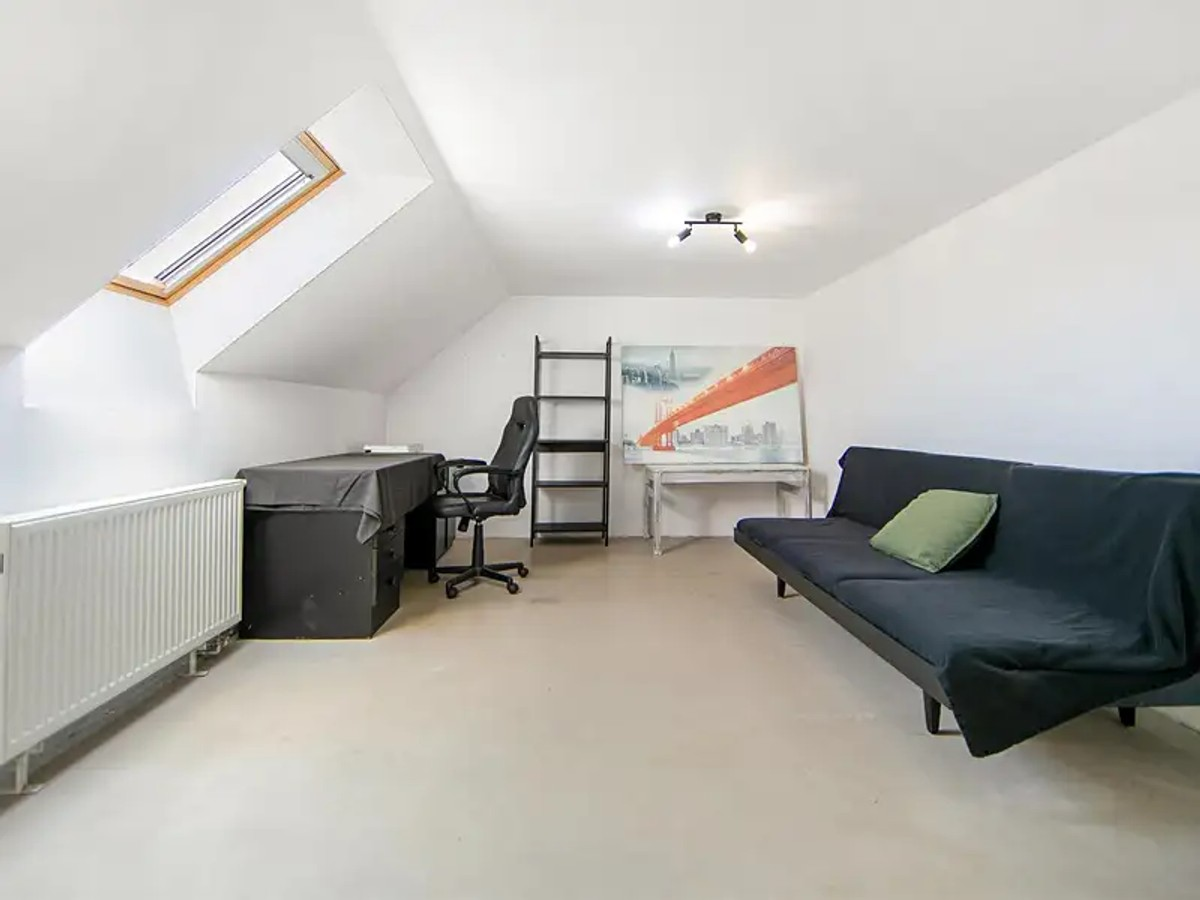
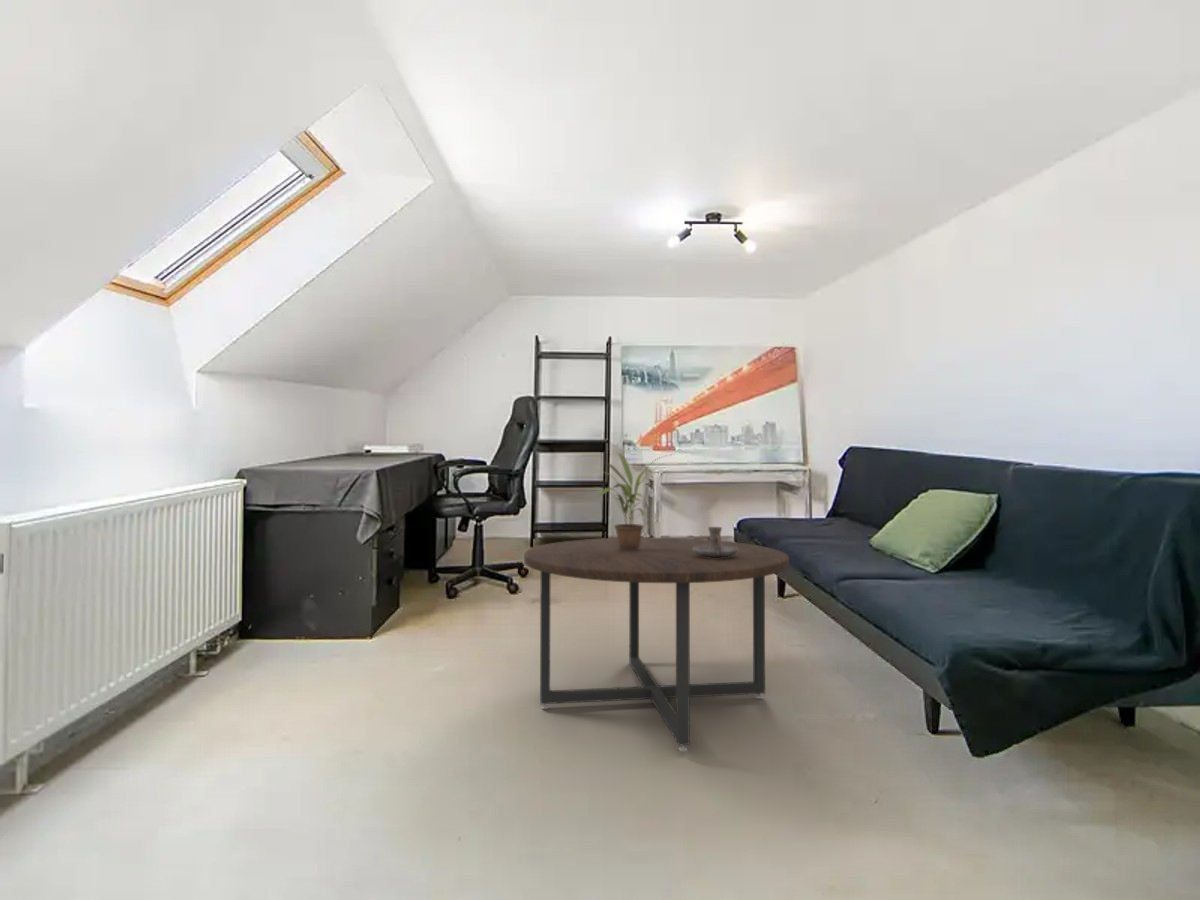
+ potted plant (634, 499)
+ candle holder (715, 542)
+ coffee table (638, 626)
